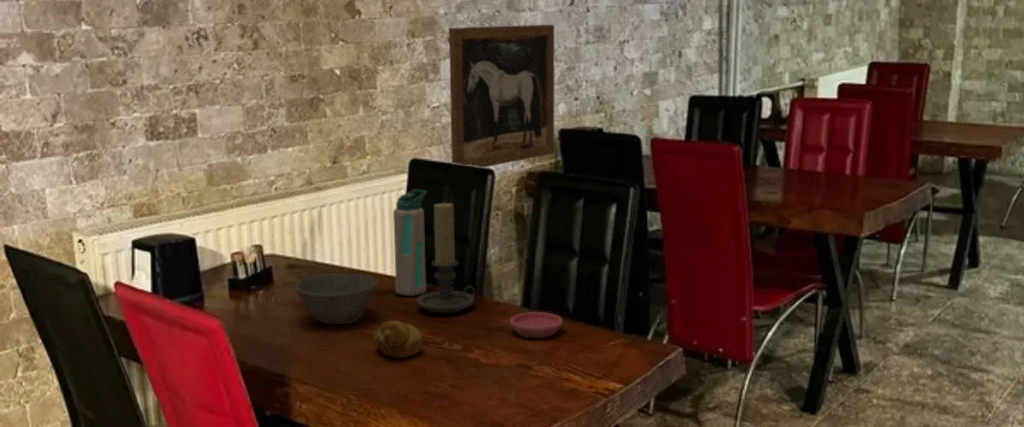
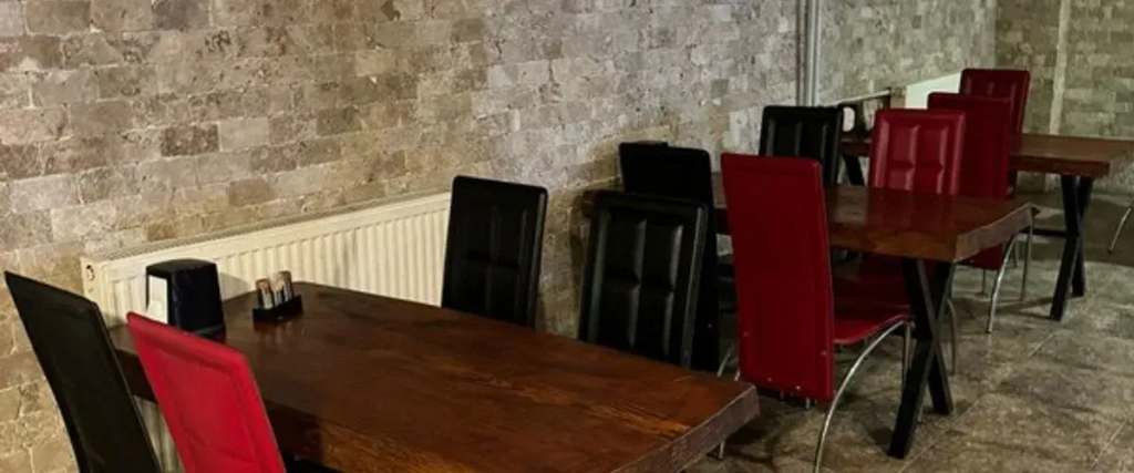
- bread roll (396, 334)
- saucer (536, 325)
- wall art (505, 95)
- candle holder (449, 254)
- bowl (336, 301)
- water bottle (410, 242)
